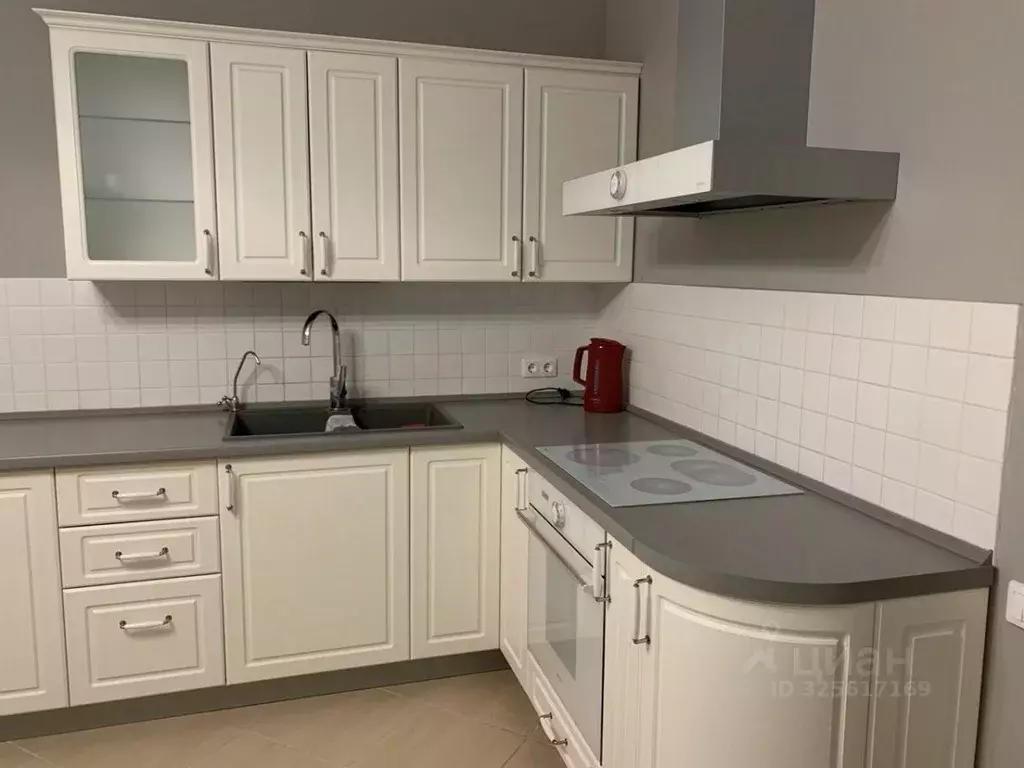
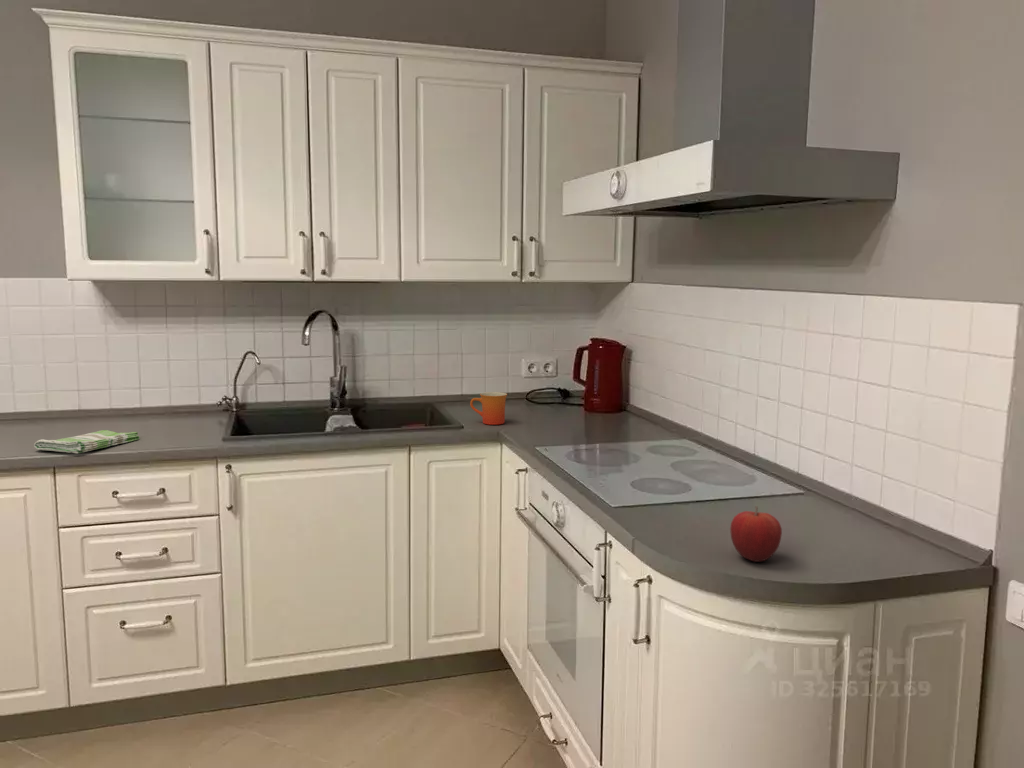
+ mug (490, 408)
+ dish towel (88, 439)
+ fruit (755, 533)
